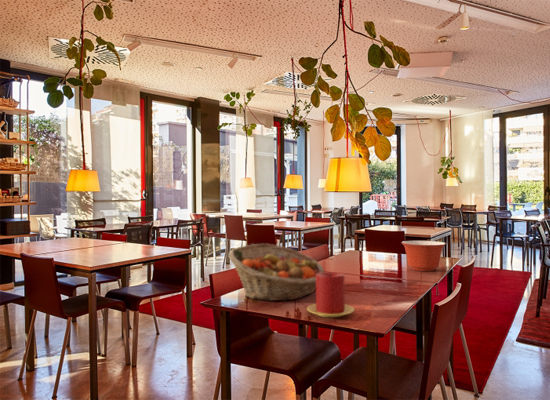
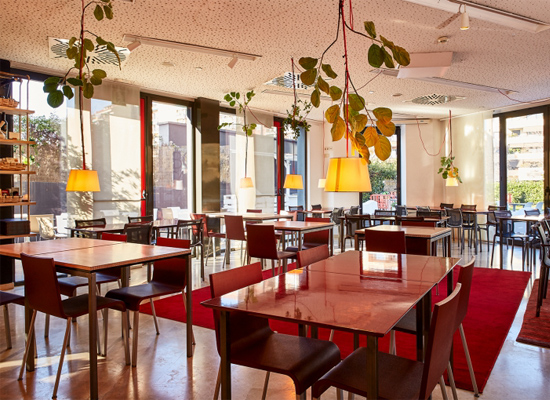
- candle (330, 293)
- fruit basket (277, 269)
- mixing bowl (423, 256)
